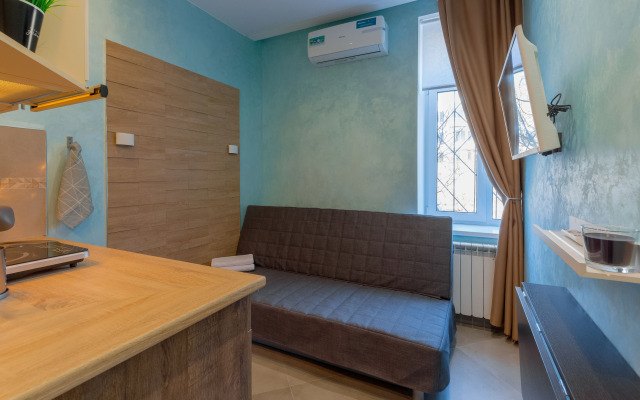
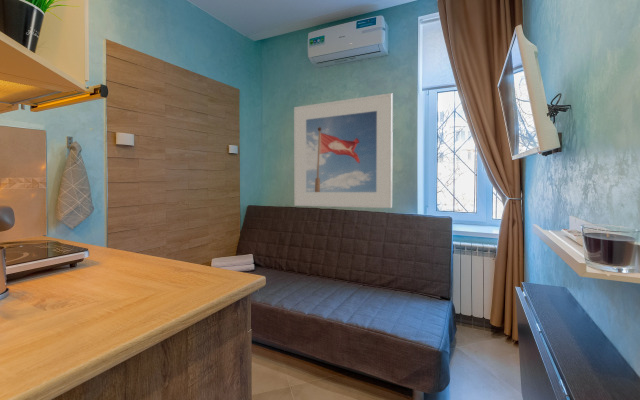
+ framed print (339, 154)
